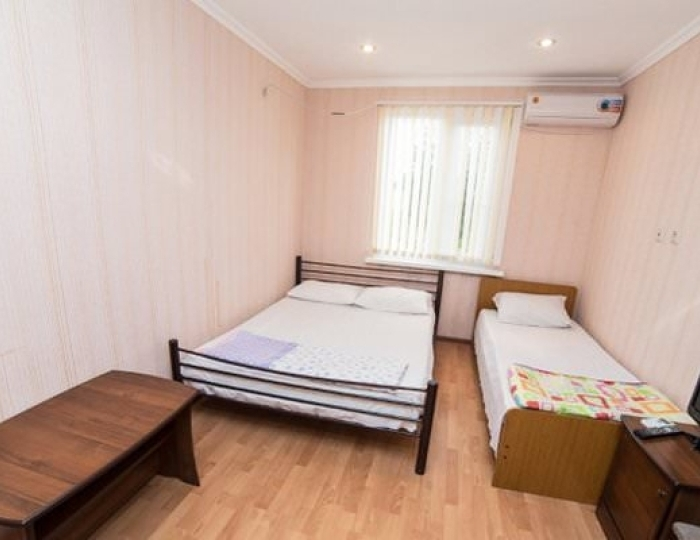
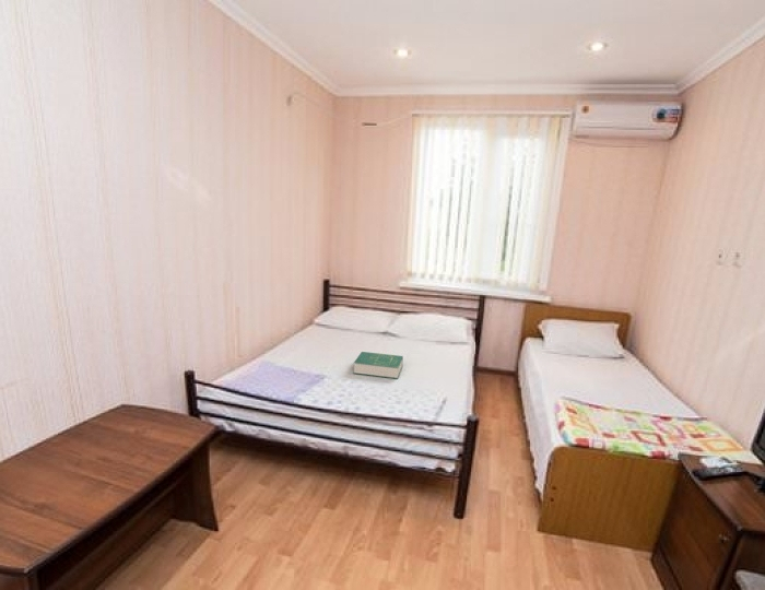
+ book (378, 364)
